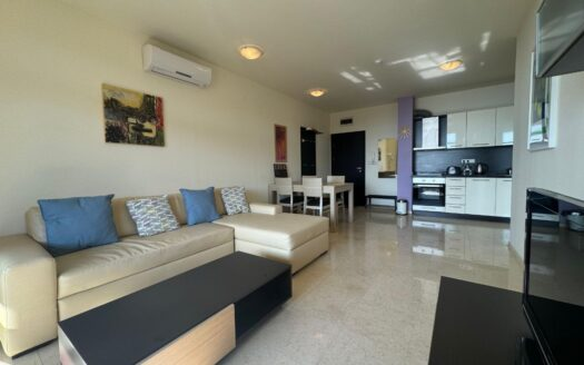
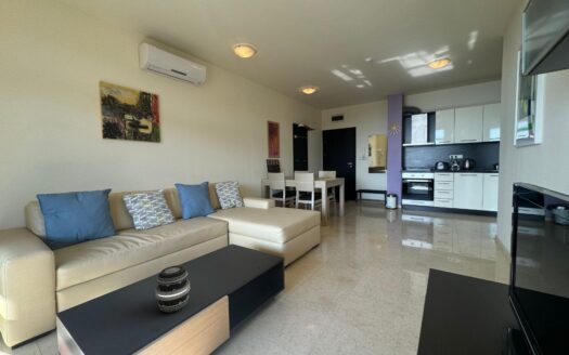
+ speaker (172, 288)
